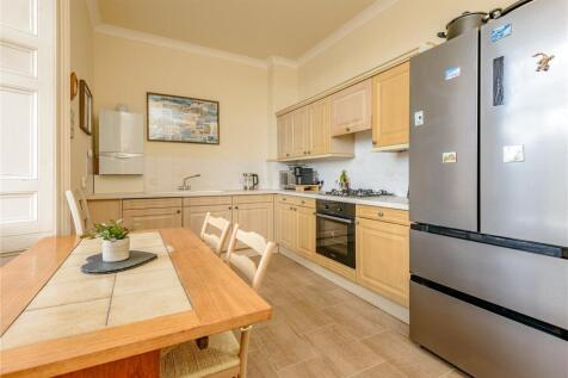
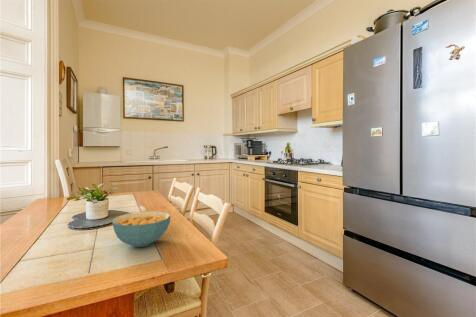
+ cereal bowl (142, 230)
